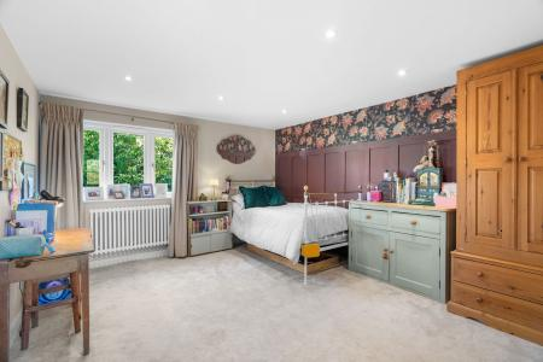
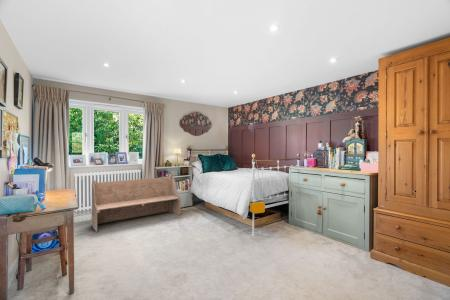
+ bench (139, 199)
